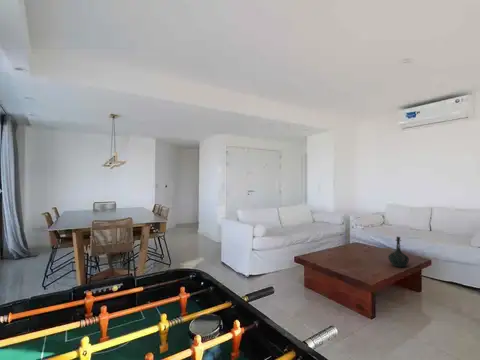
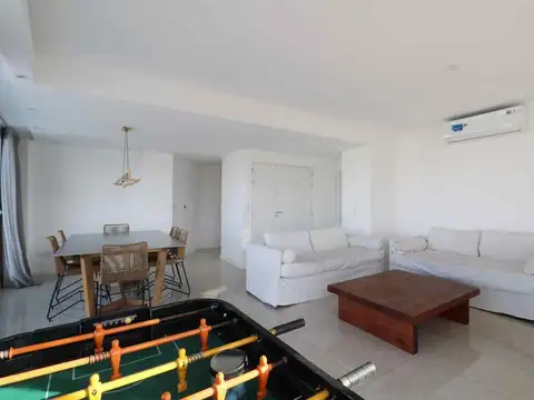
- bottle (398, 251)
